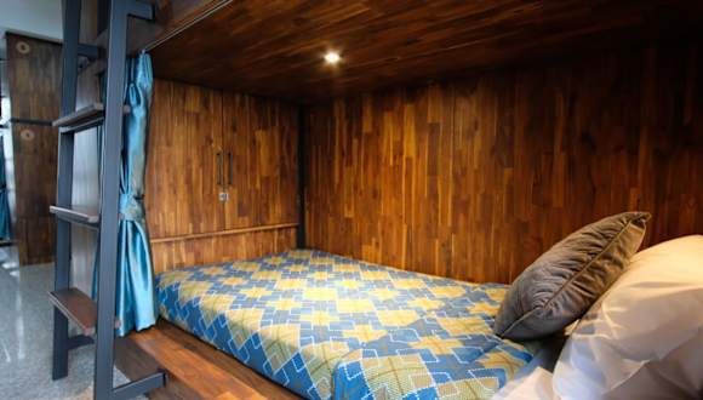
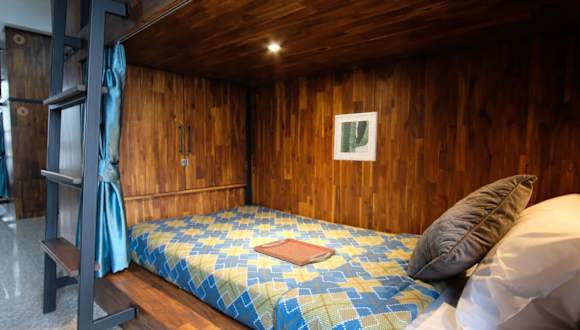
+ serving tray (294, 250)
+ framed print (354, 137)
